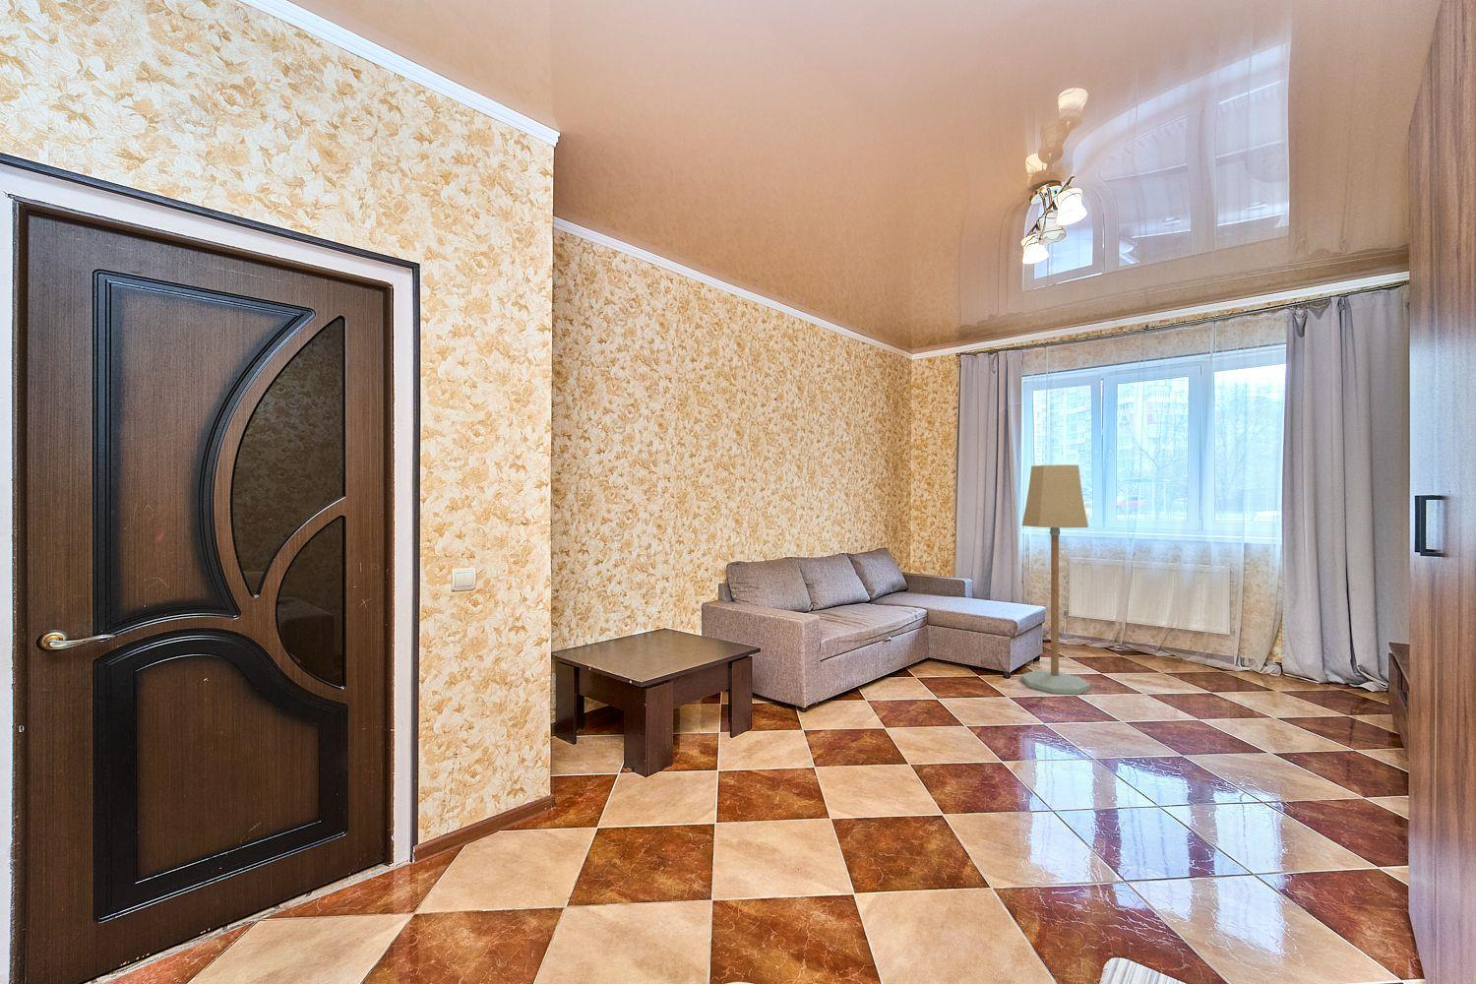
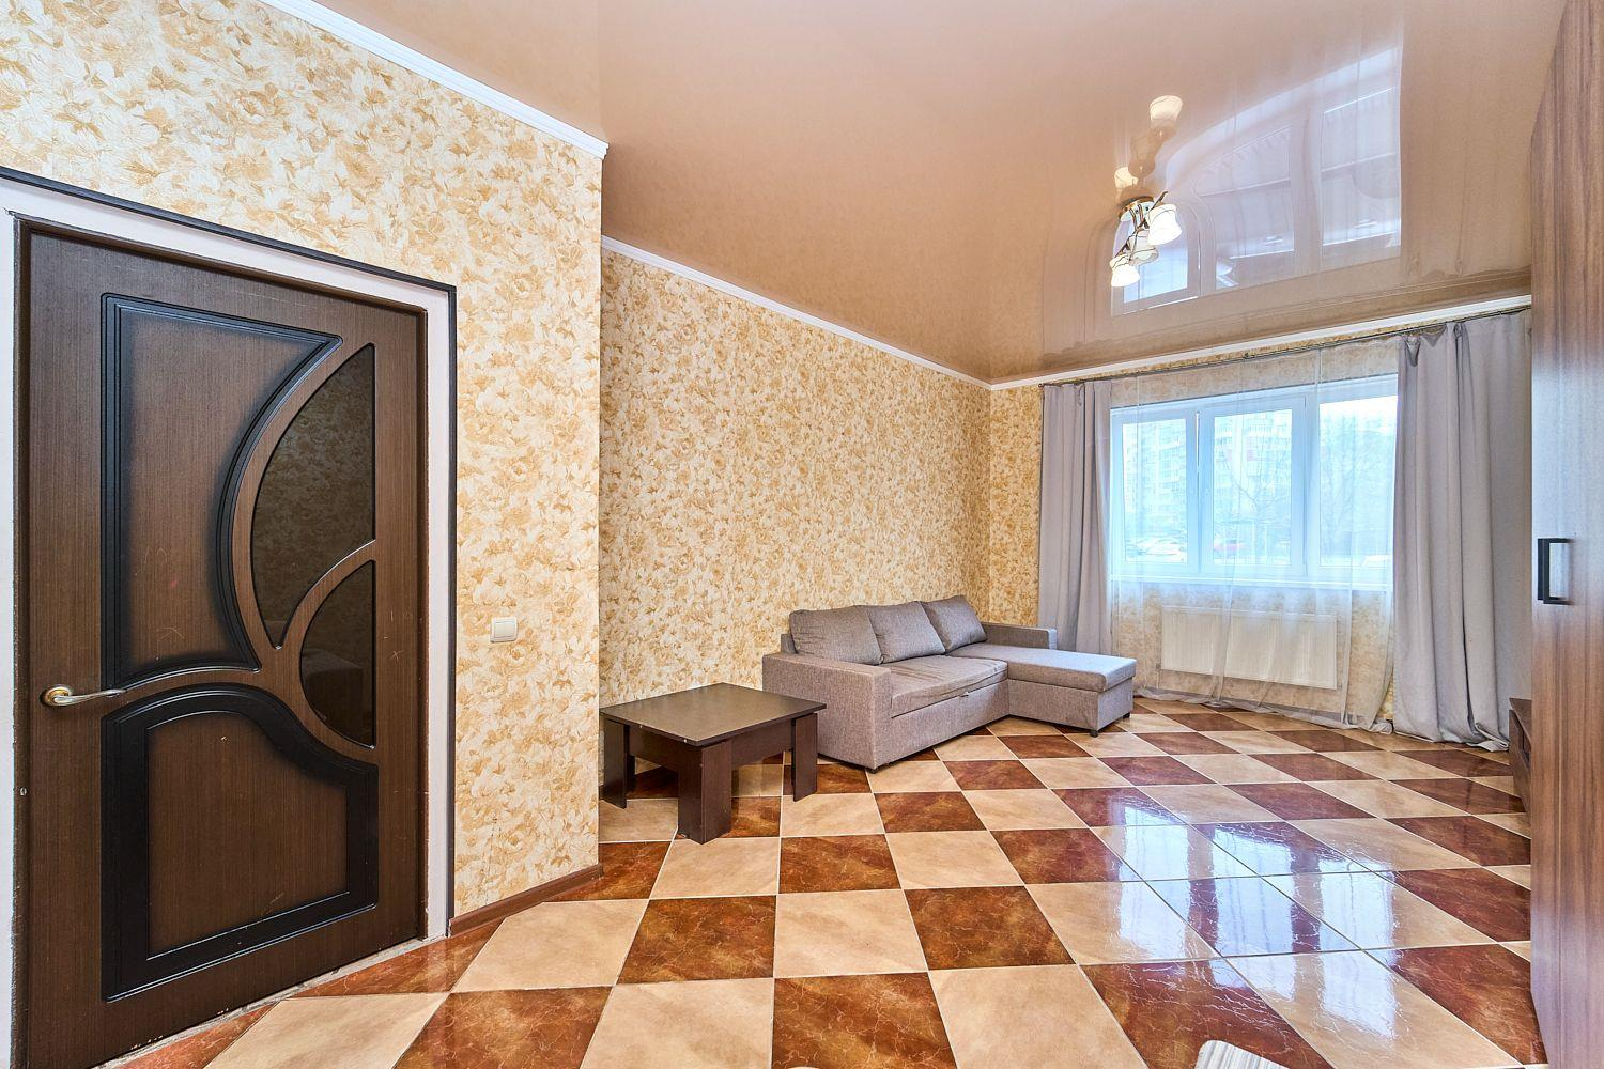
- floor lamp (1055, 574)
